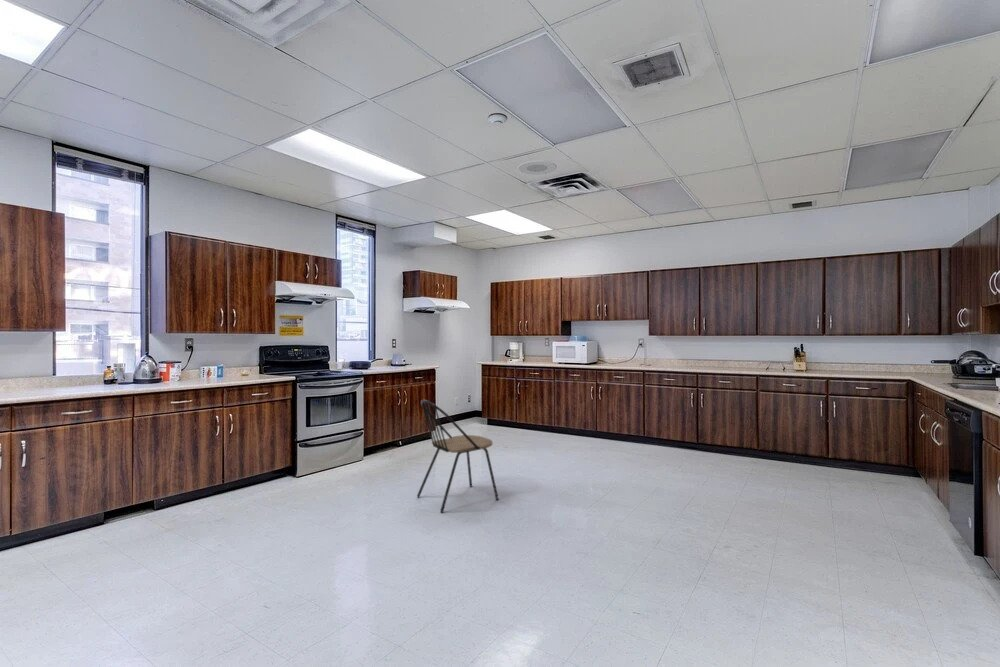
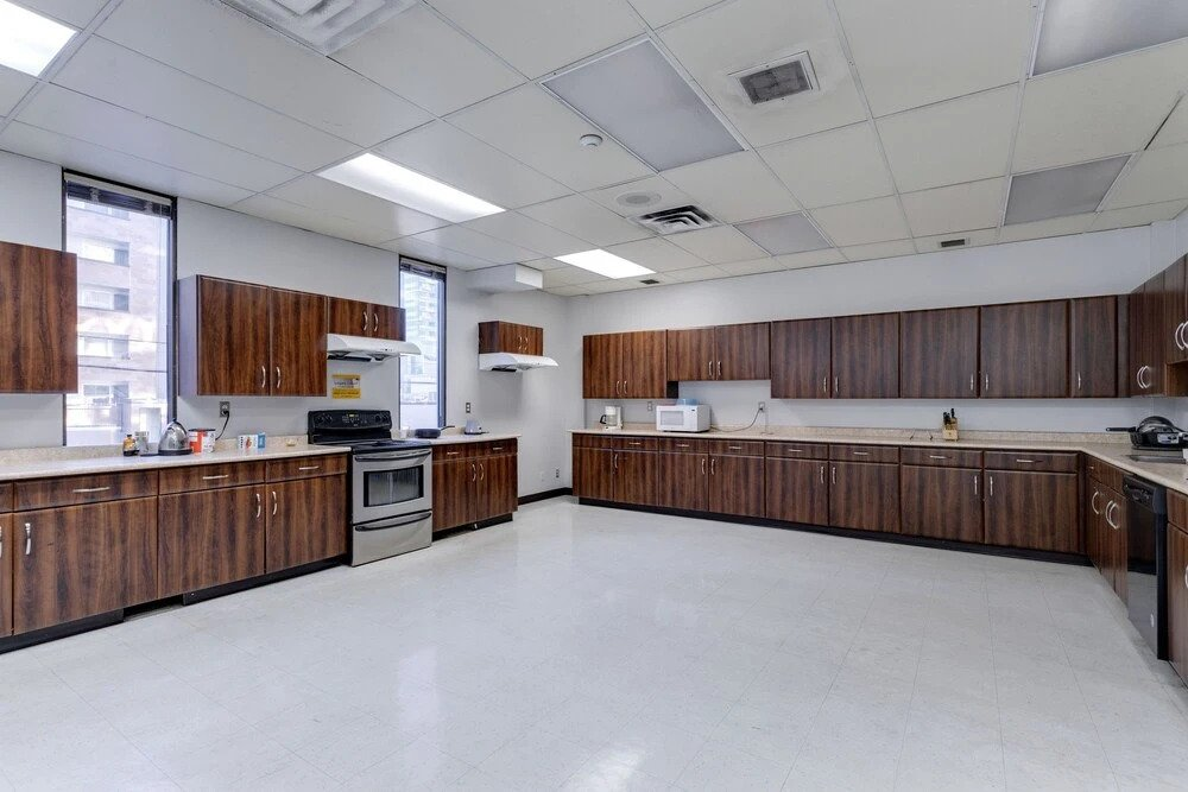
- dining chair (457, 447)
